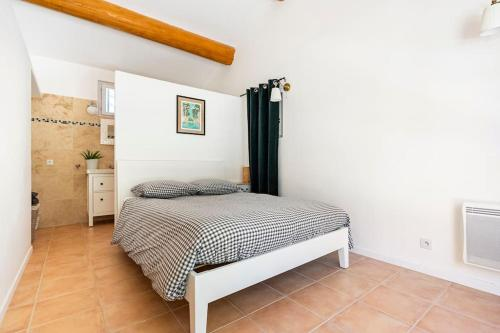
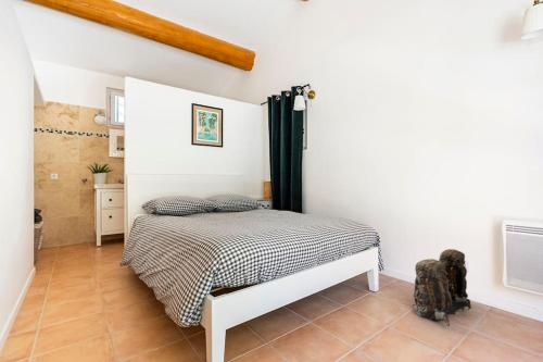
+ backpack (444, 280)
